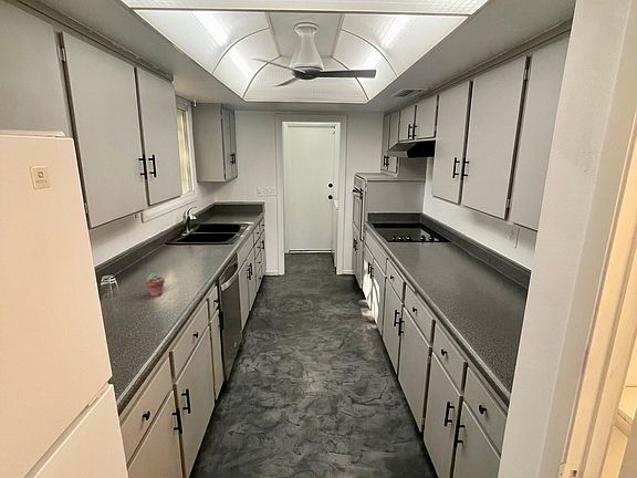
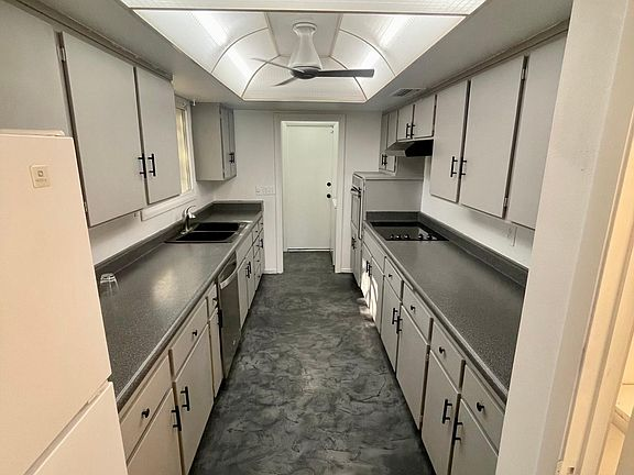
- potted succulent (155, 283)
